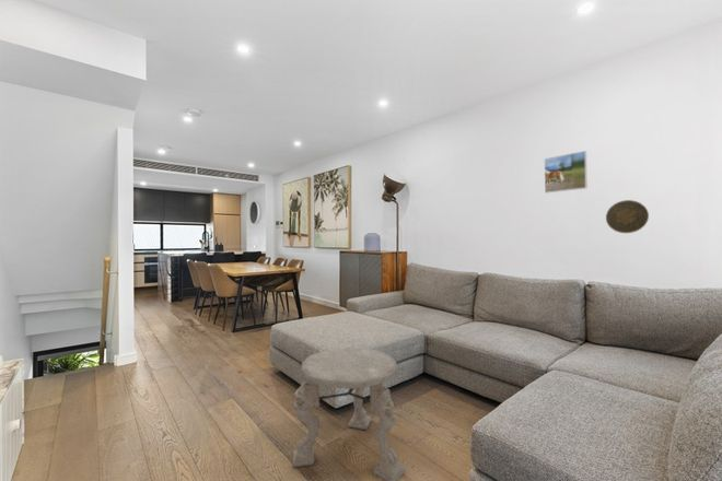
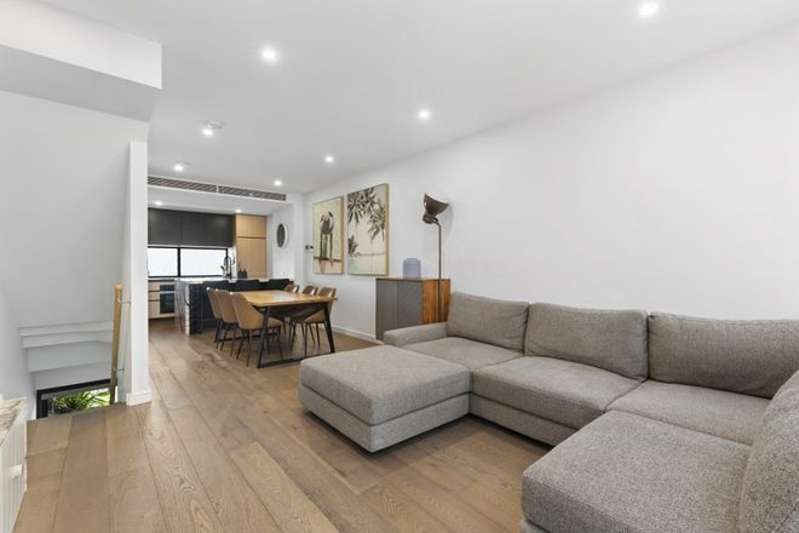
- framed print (564, 173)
- side table (353, 402)
- decorative plate (626, 216)
